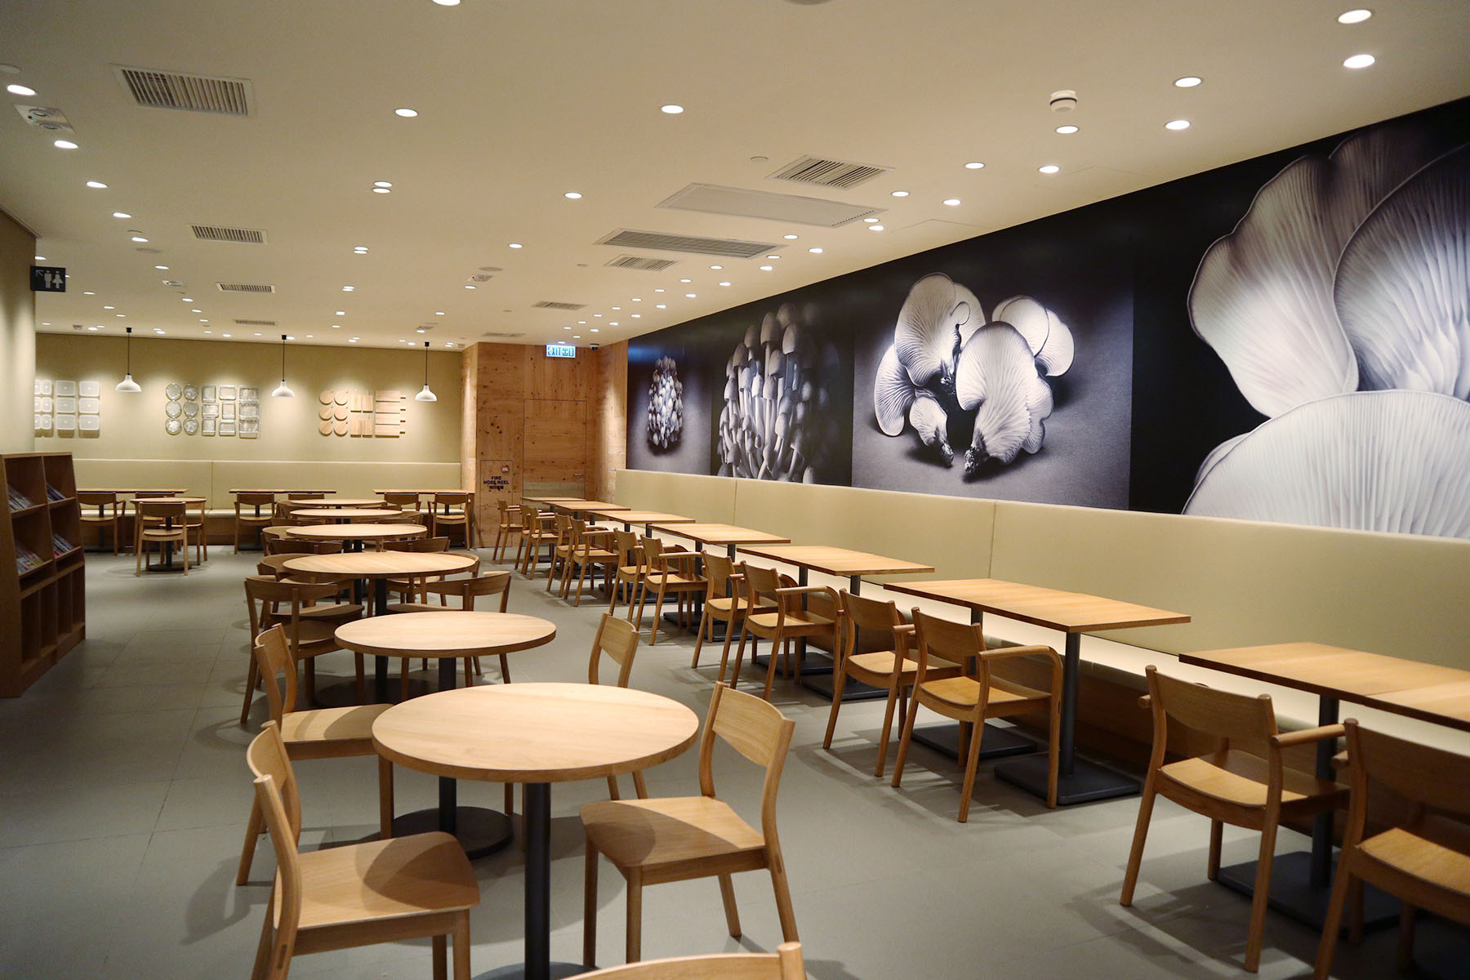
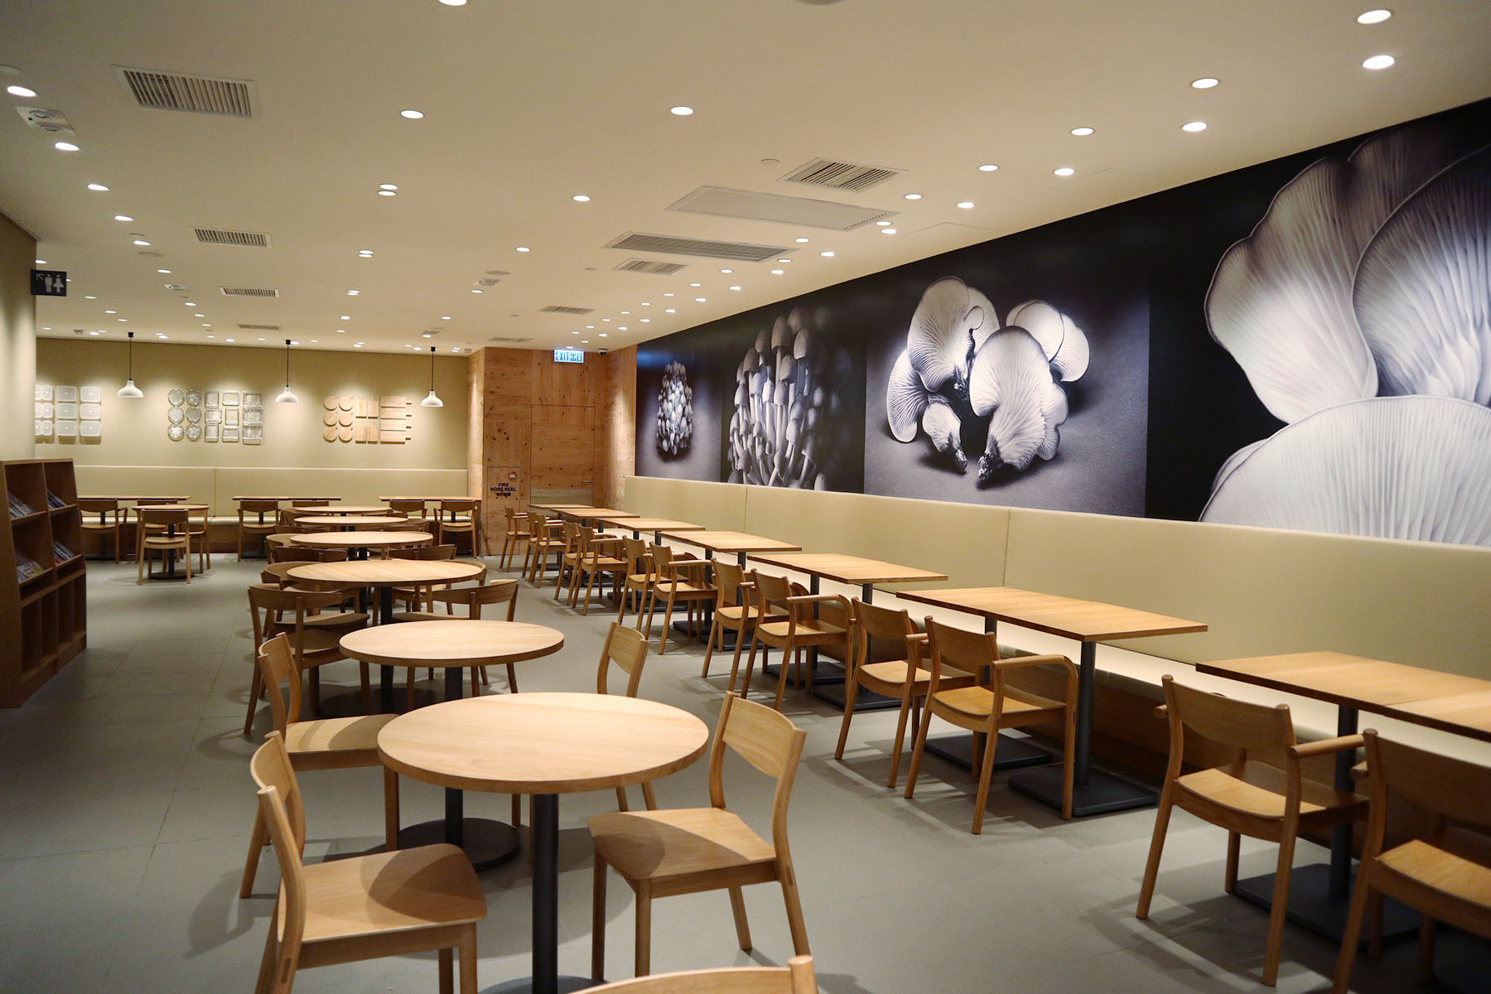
- smoke detector (1063, 102)
